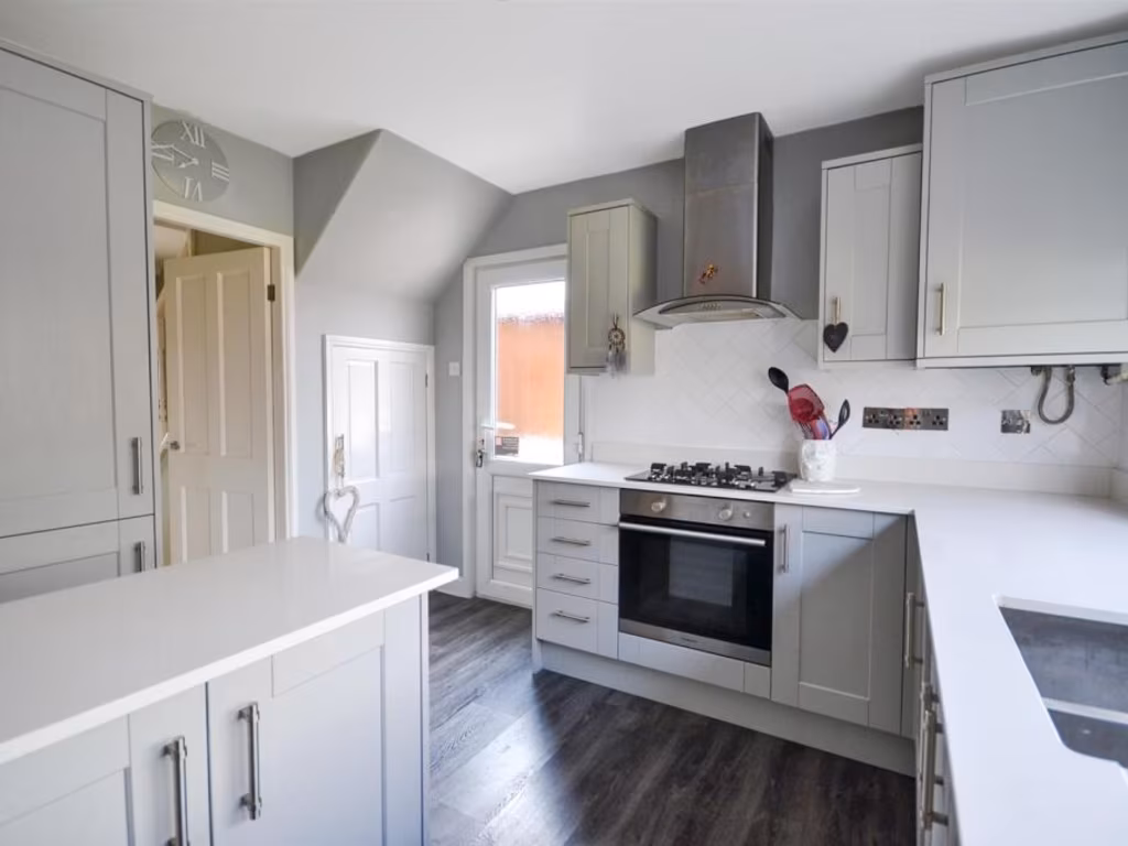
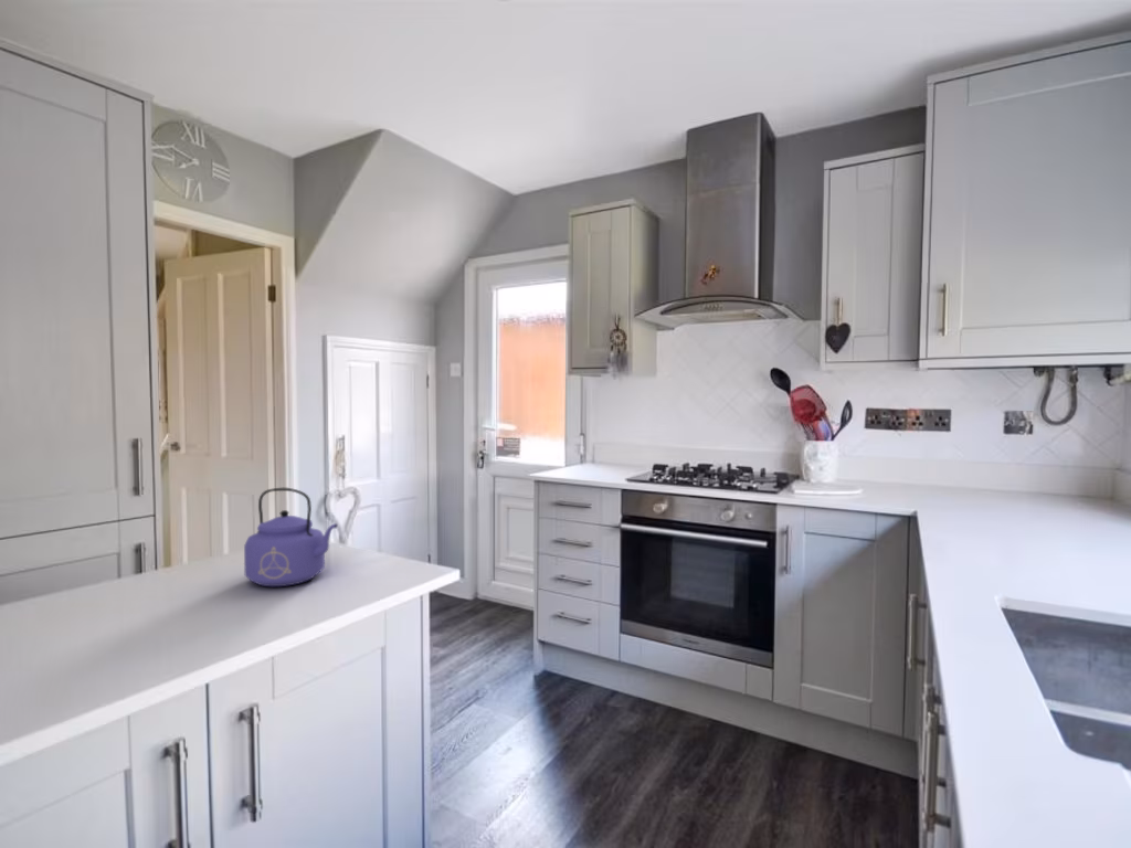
+ kettle (295, 533)
